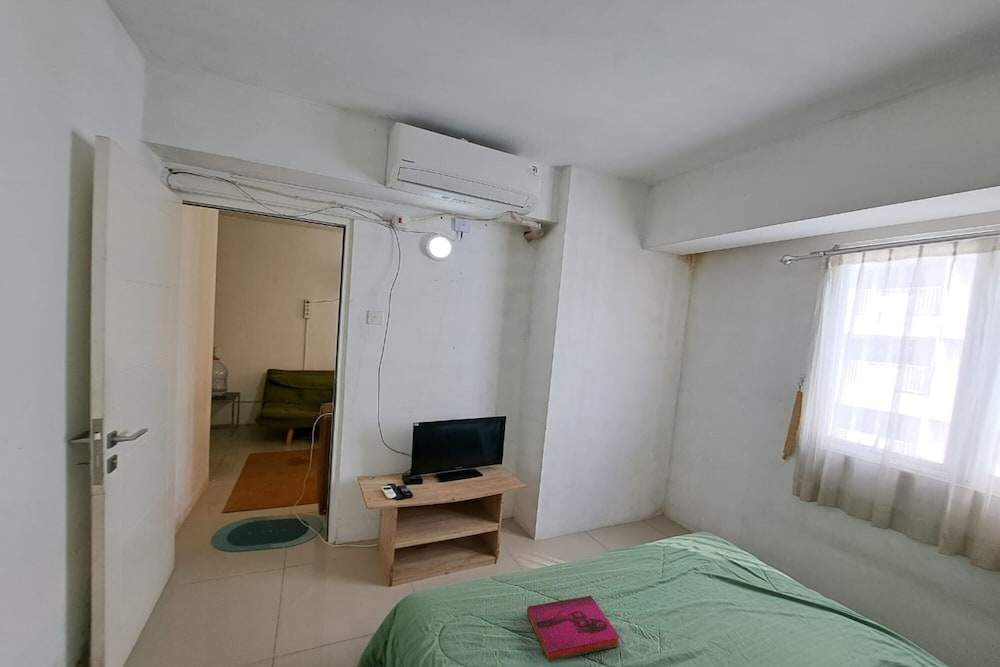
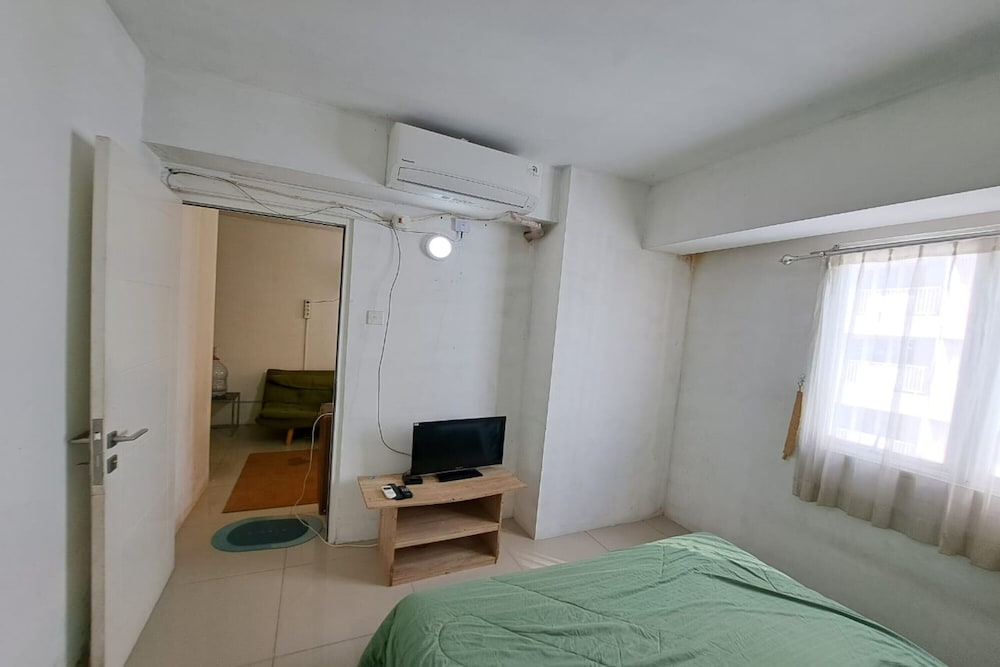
- hardback book (571, 624)
